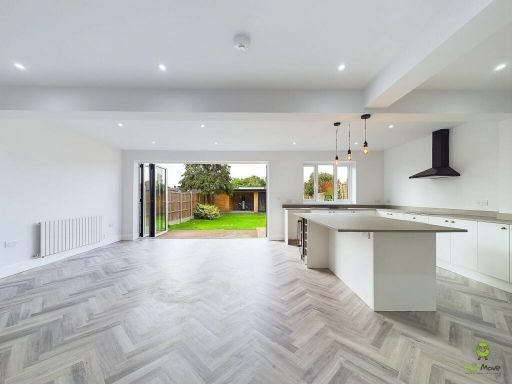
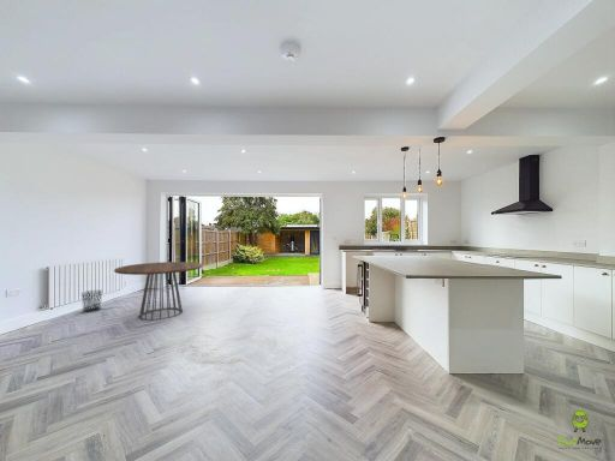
+ dining table (160, 289)
+ waste bin (91, 300)
